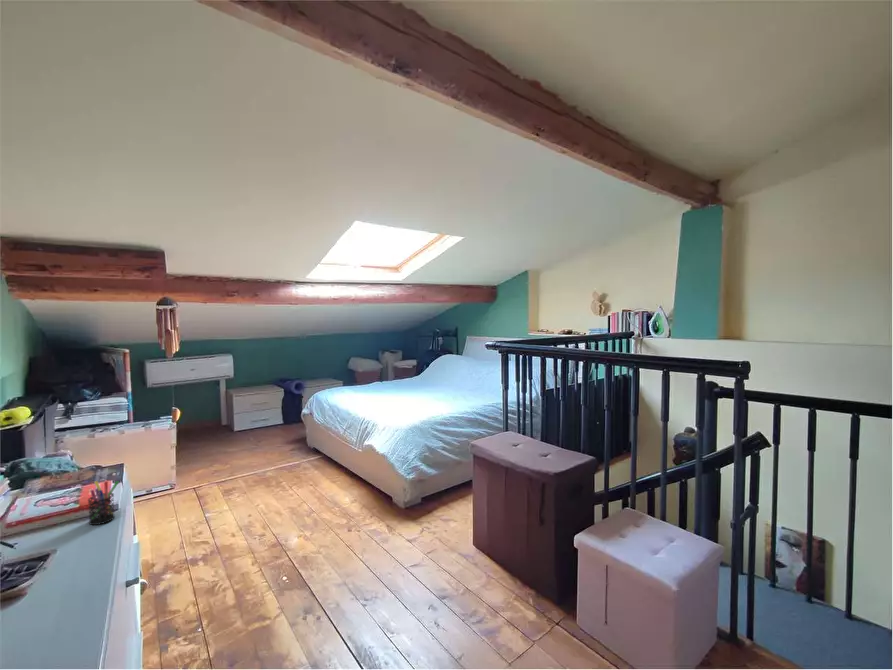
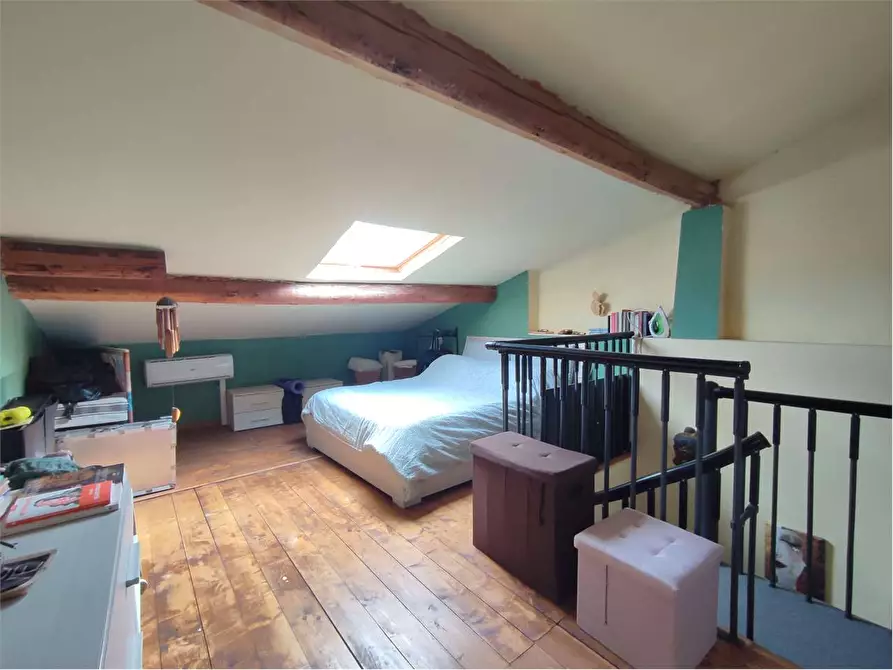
- pen holder (104, 499)
